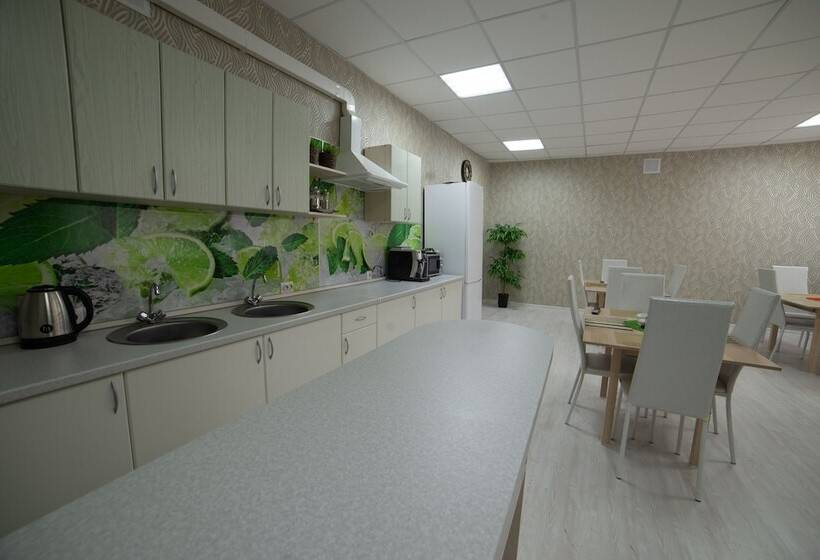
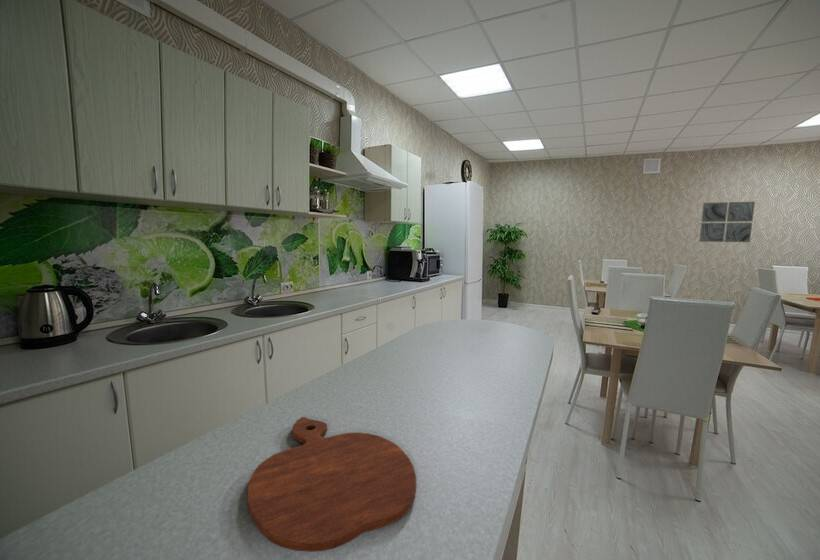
+ wall art (725, 221)
+ cutting board (326, 462)
